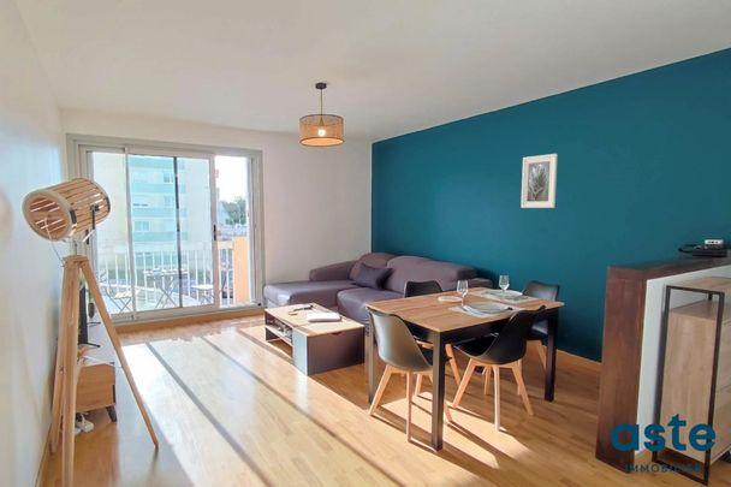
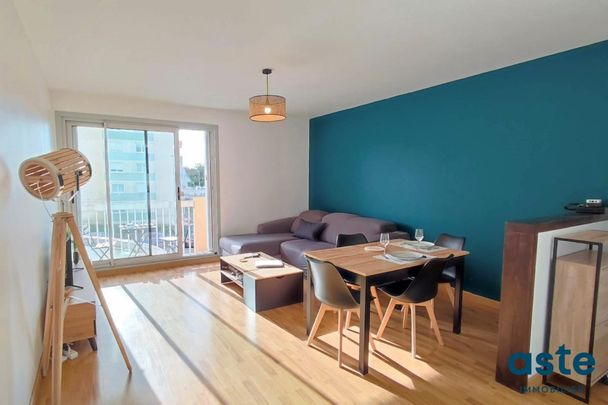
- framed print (537, 182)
